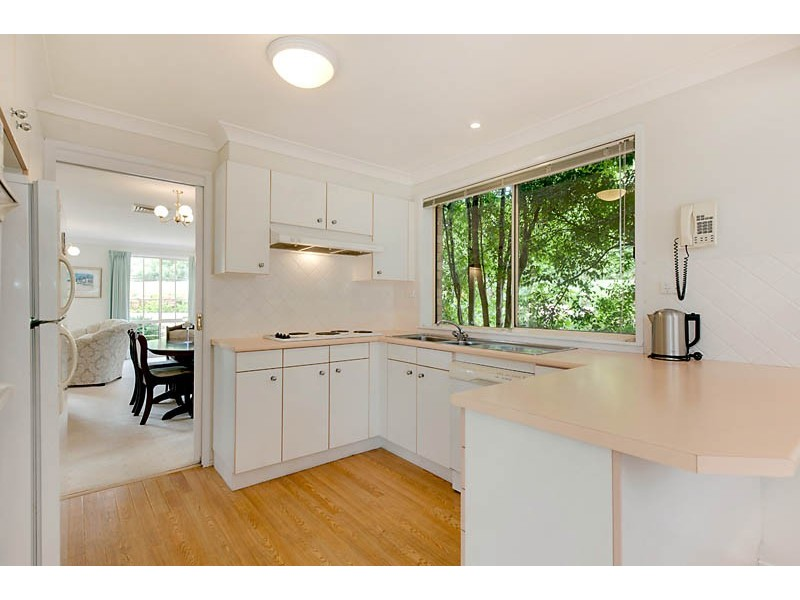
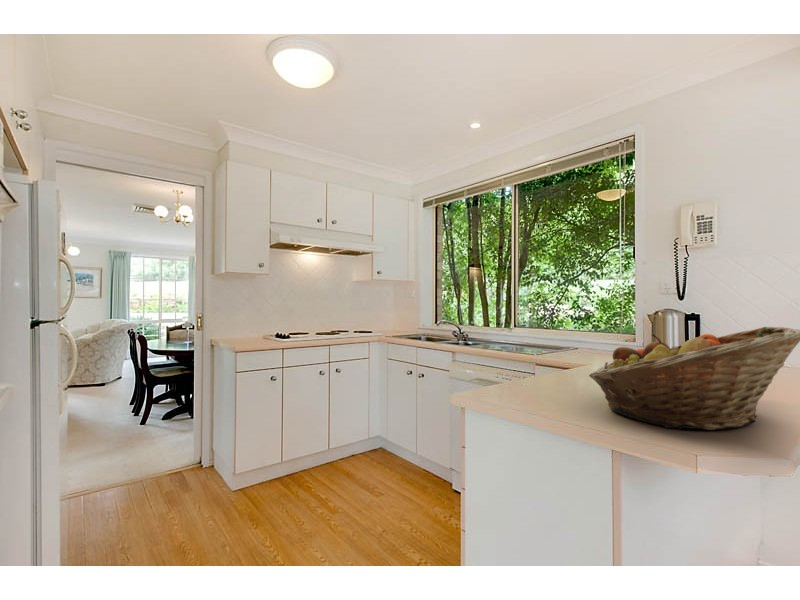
+ fruit basket (686, 368)
